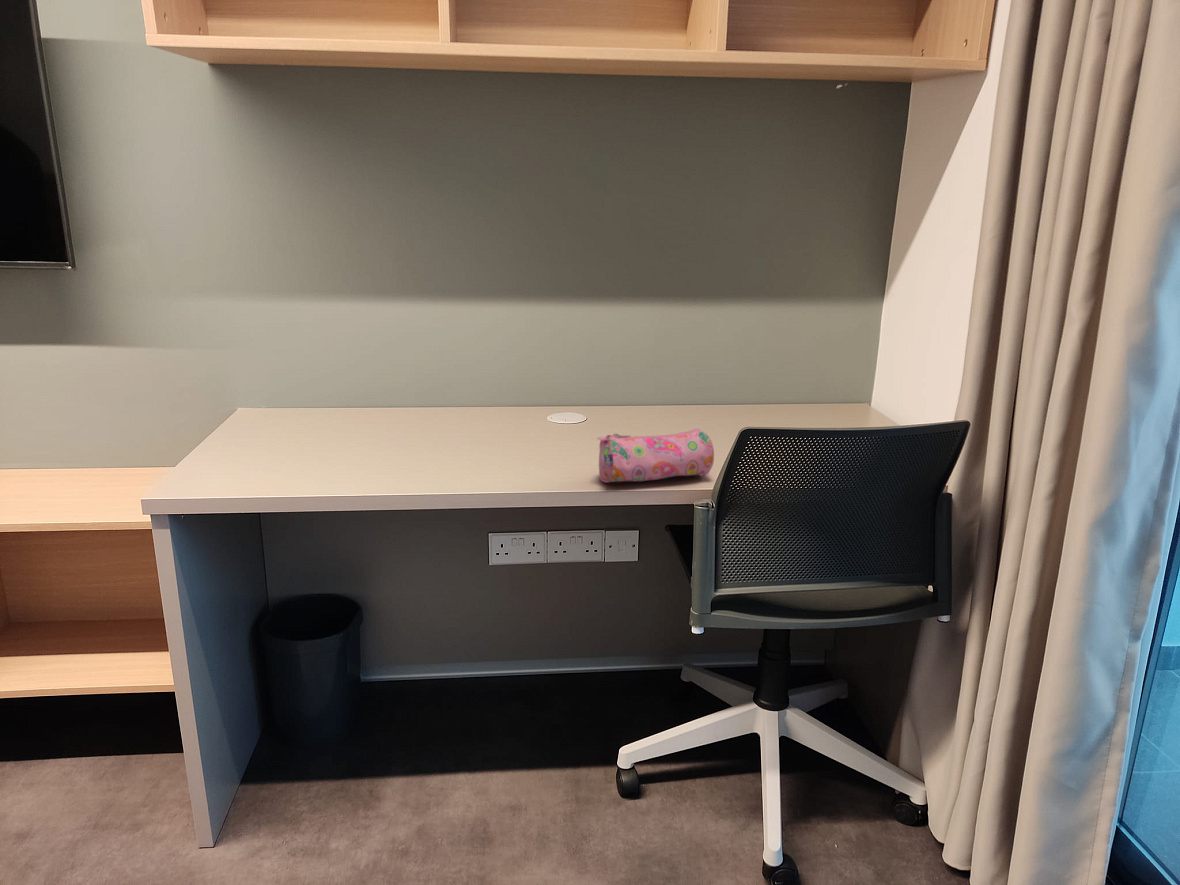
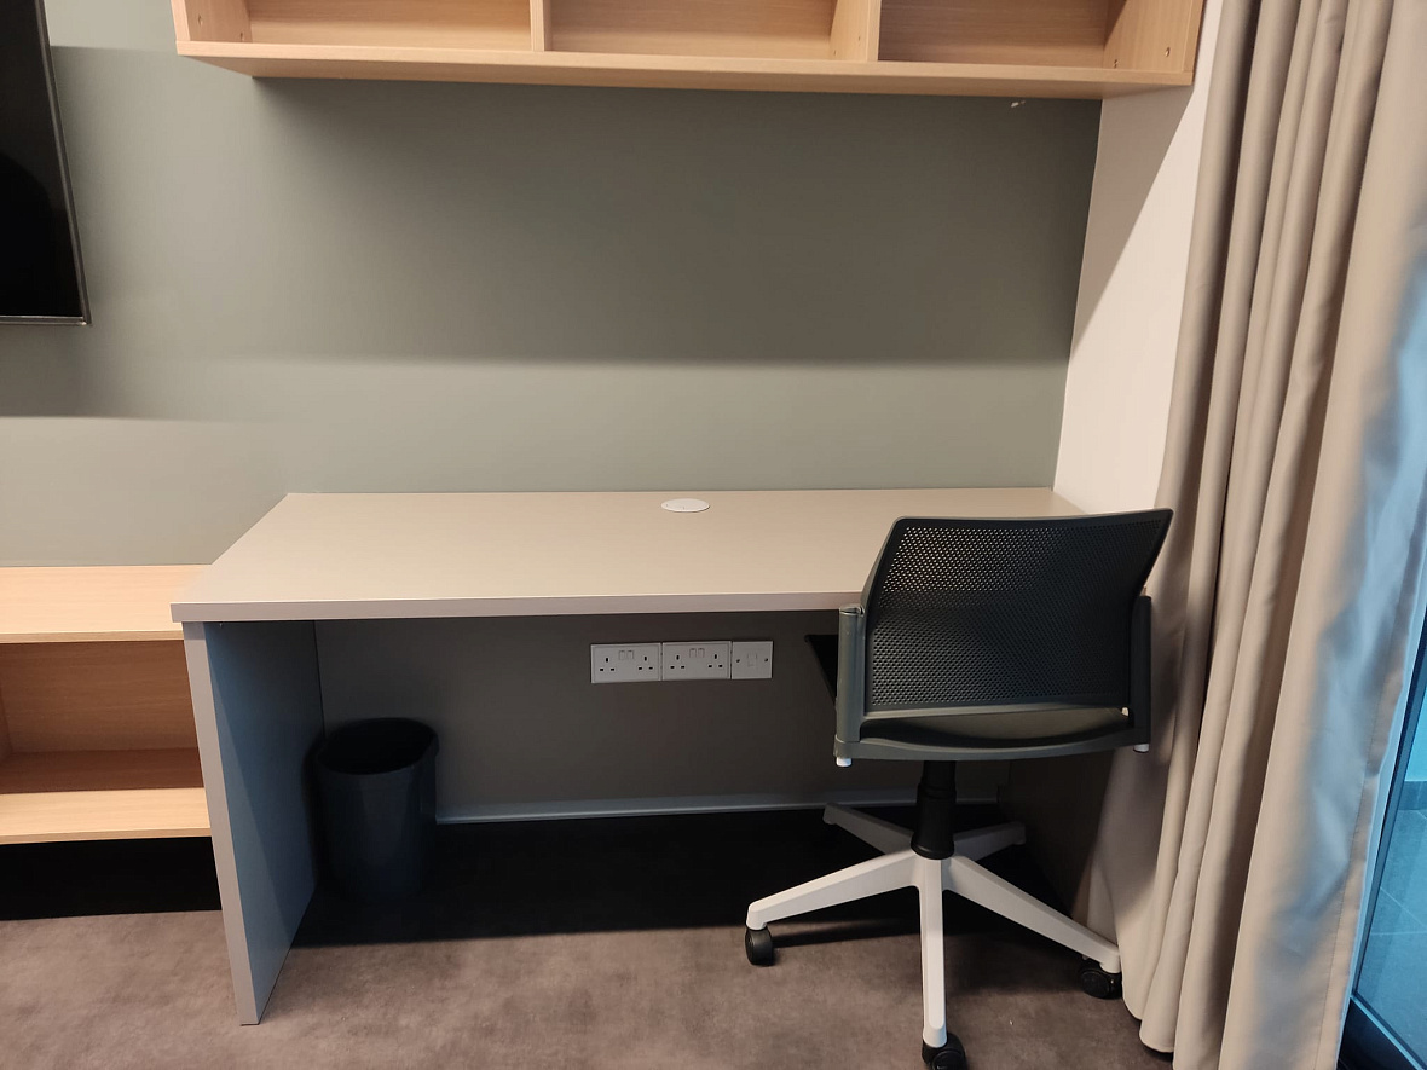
- pencil case (654, 455)
